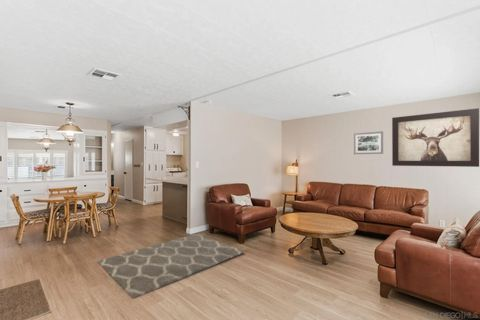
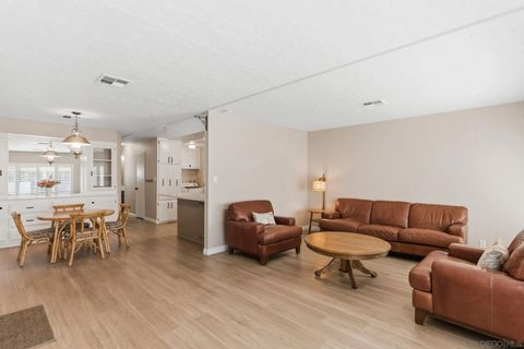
- rug (174, 256)
- wall art (431, 139)
- wall art (368, 143)
